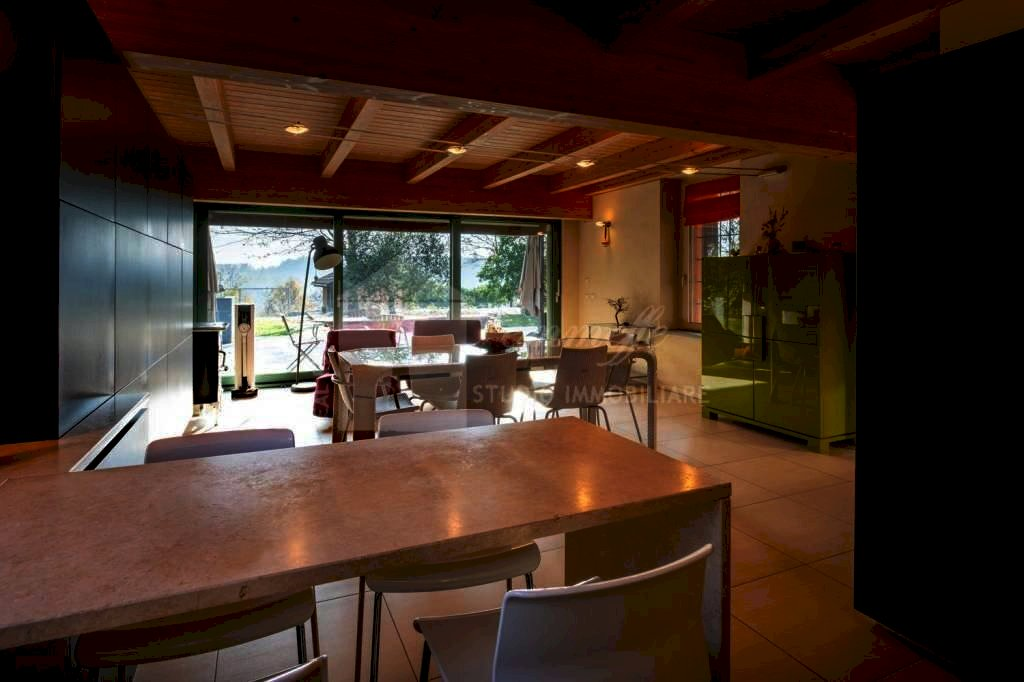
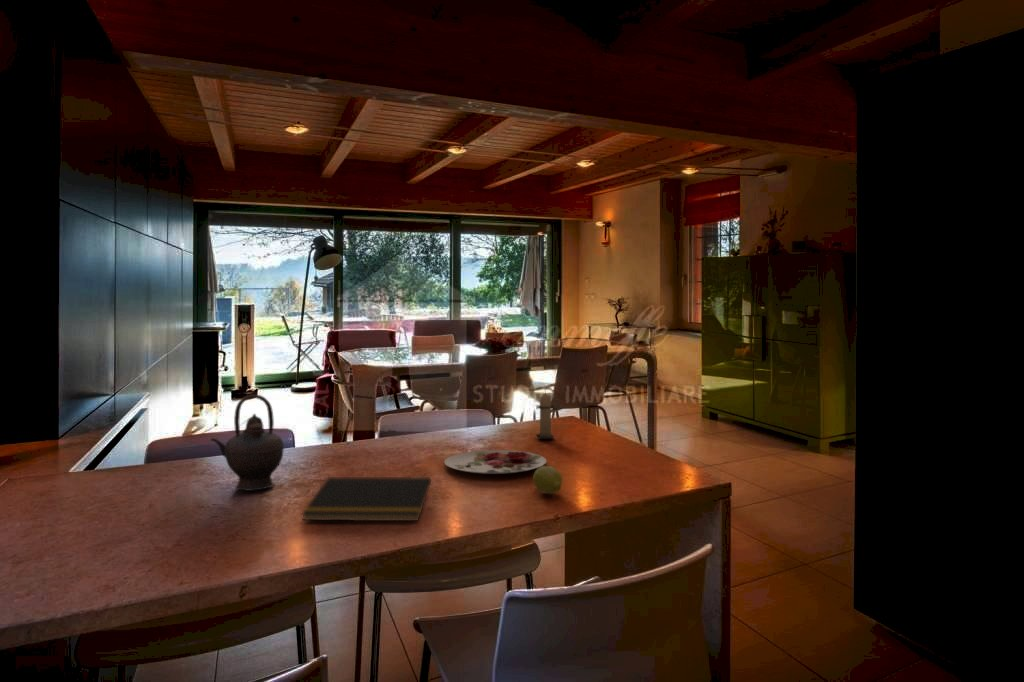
+ notepad (370, 497)
+ candle (545, 414)
+ fruit (548, 479)
+ teapot (247, 441)
+ plate (495, 459)
